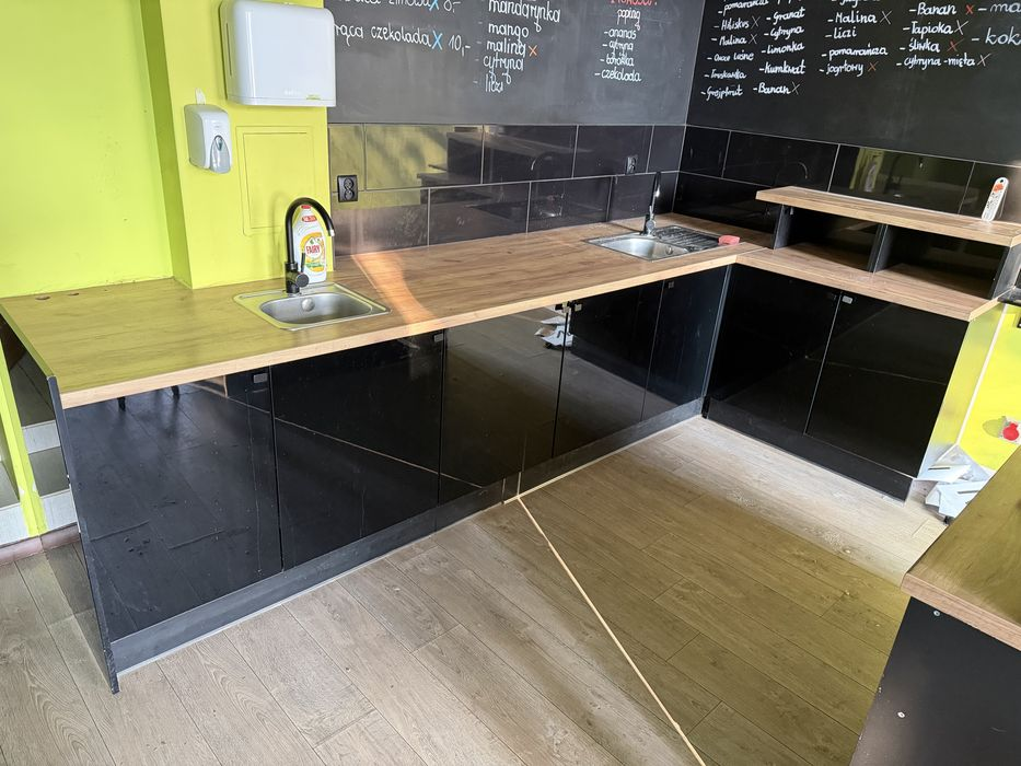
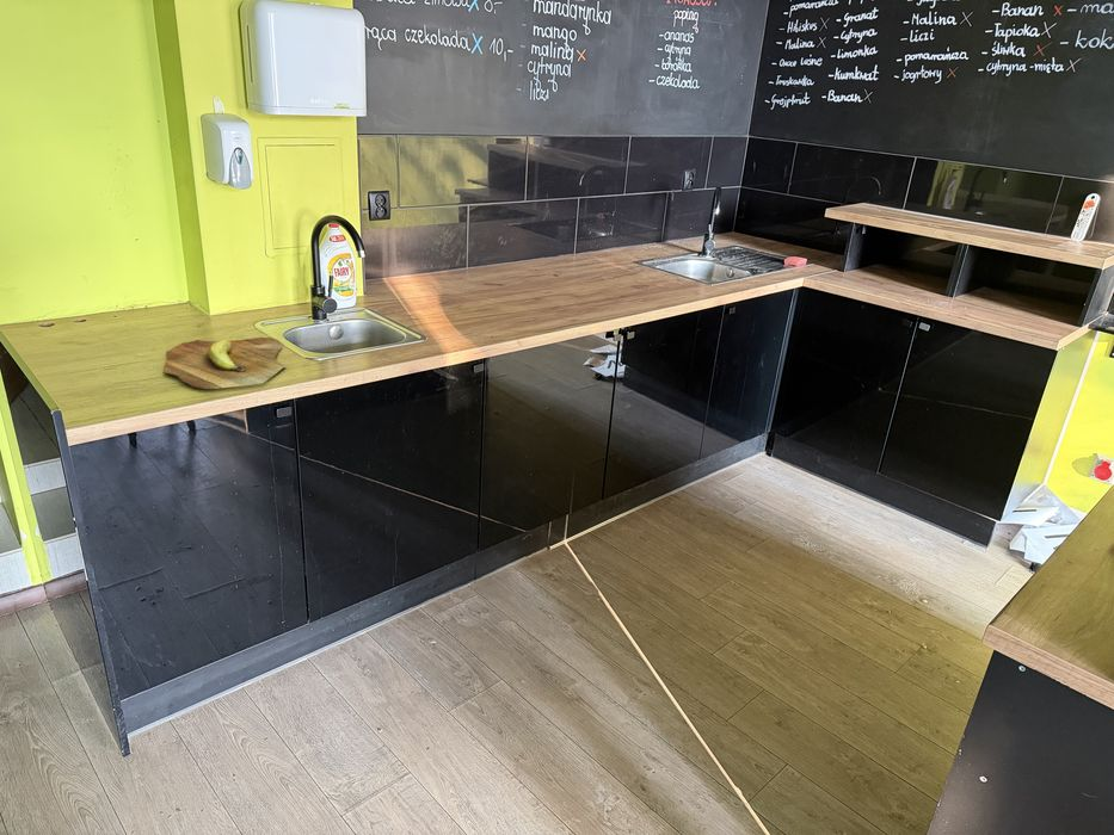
+ cutting board (226, 354)
